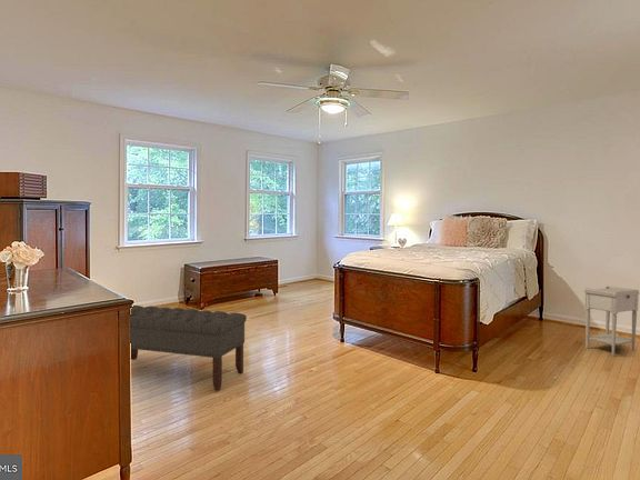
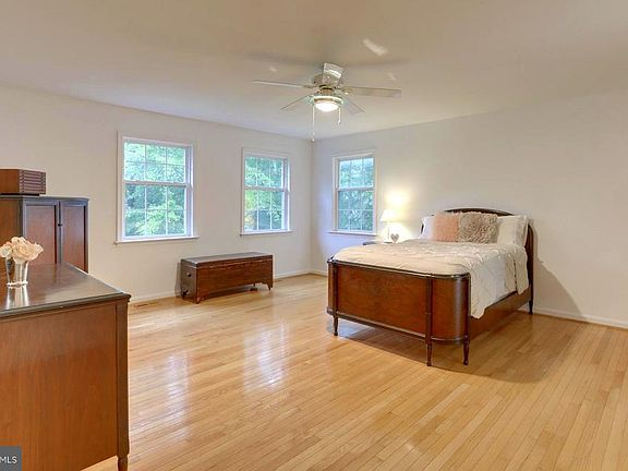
- nightstand (609, 319)
- bench (171, 342)
